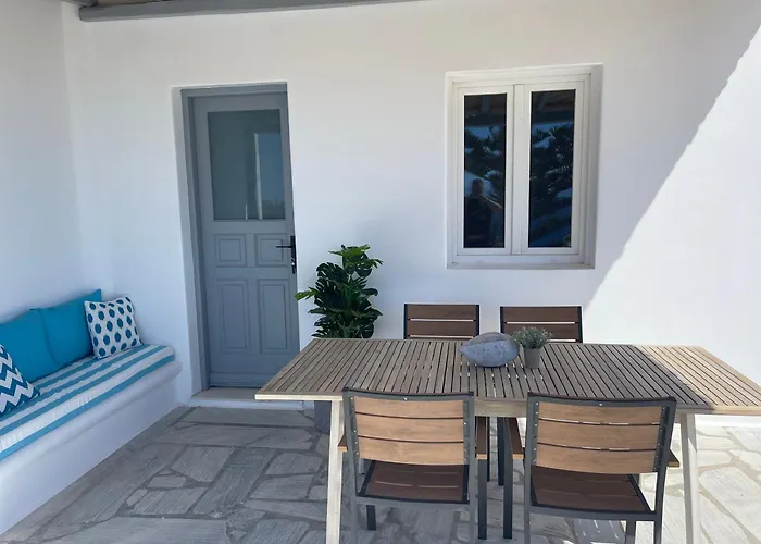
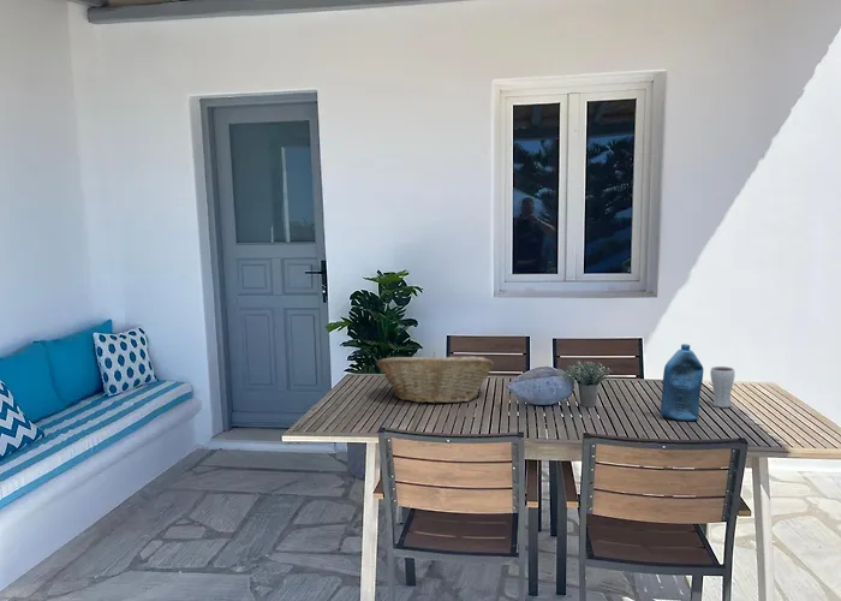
+ fruit basket (435, 373)
+ drinking glass (722, 387)
+ bottle (681, 381)
